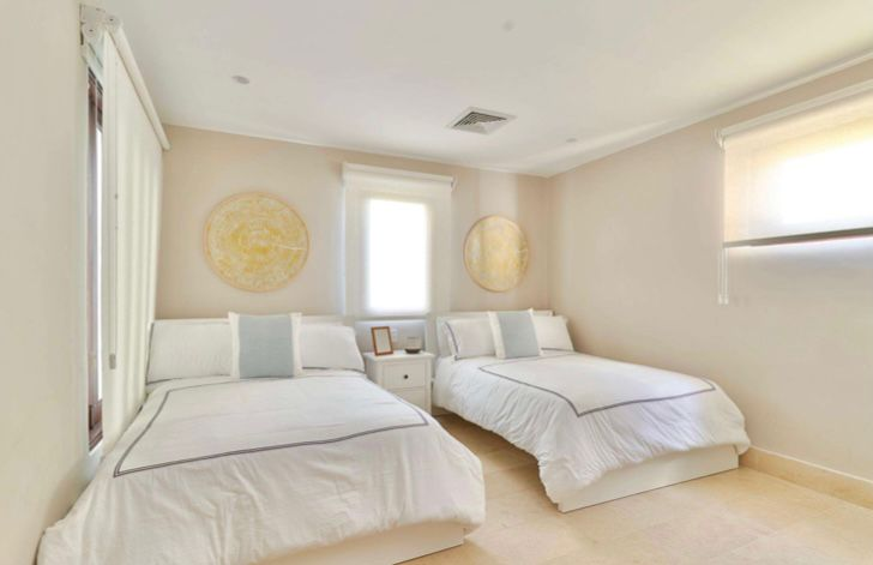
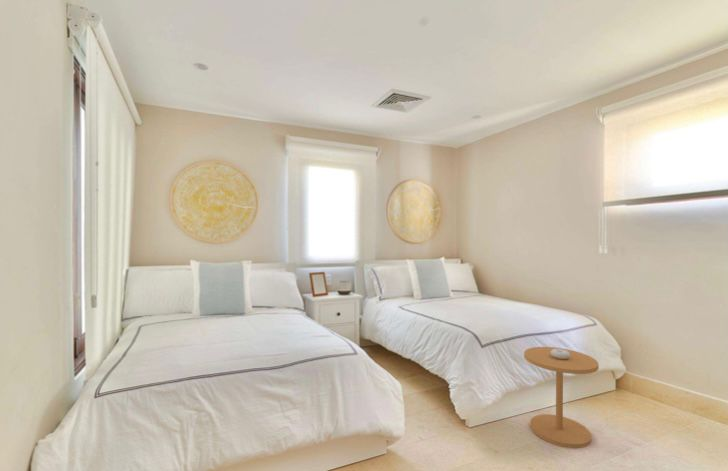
+ side table (559, 391)
